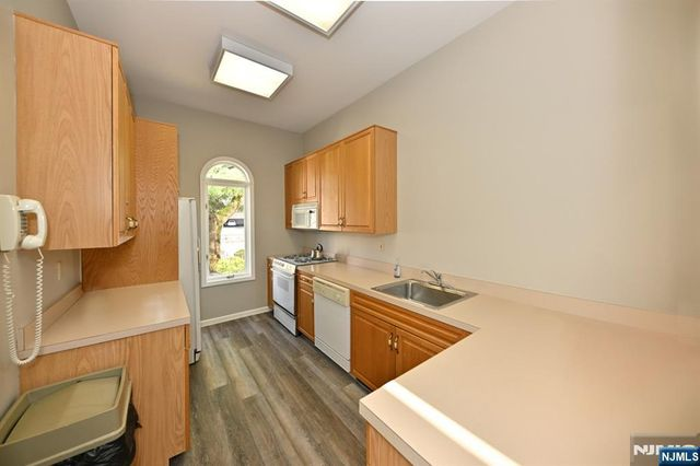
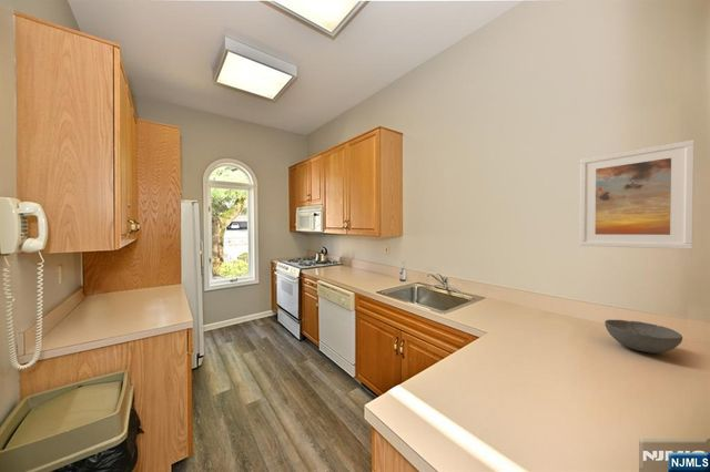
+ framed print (630, 198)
+ bowl (640, 338)
